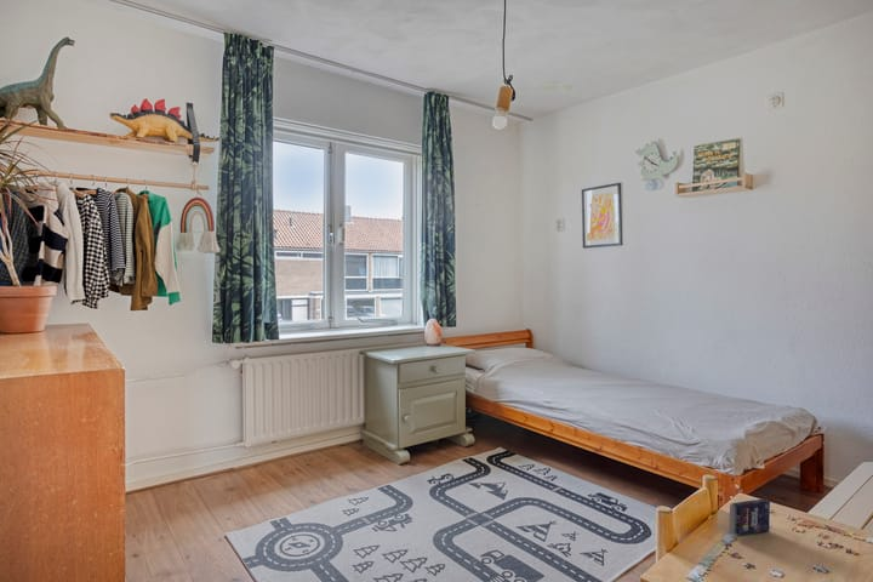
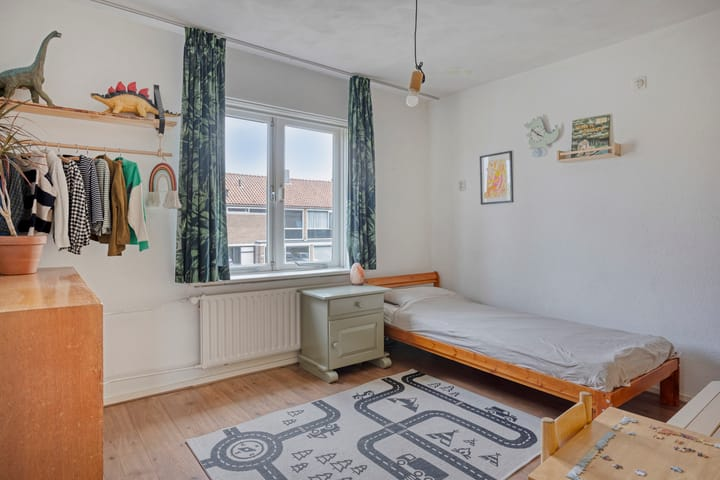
- crayon box (748, 517)
